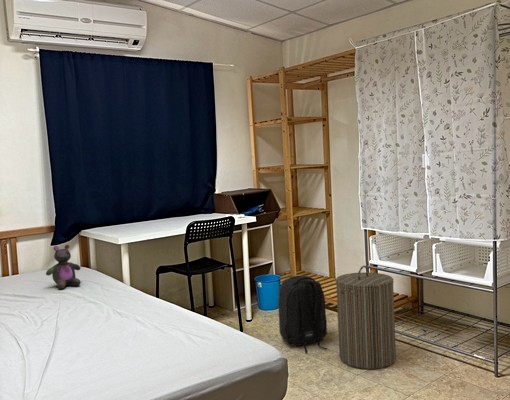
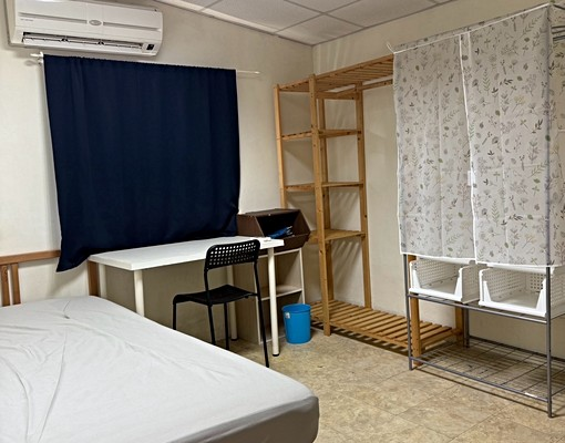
- laundry hamper (365, 312)
- stuffed bear (64, 266)
- backpack (302, 308)
